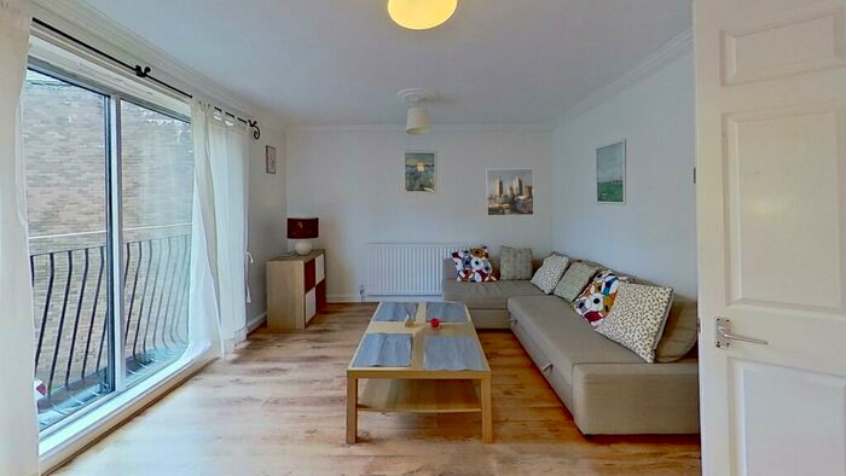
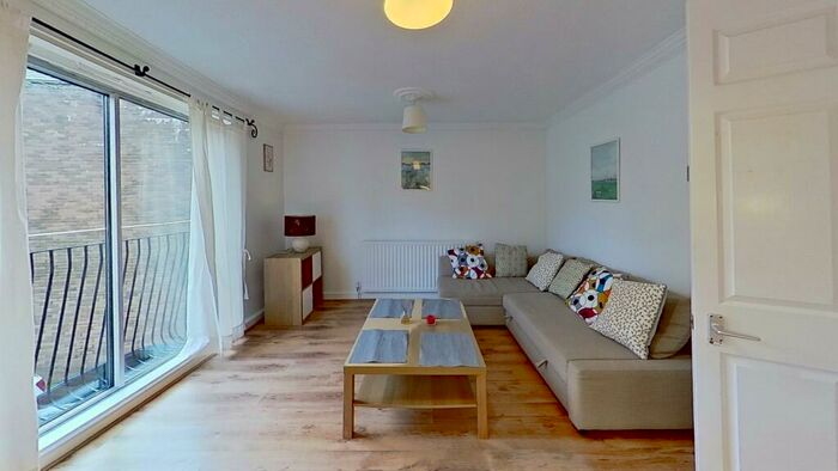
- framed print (509, 192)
